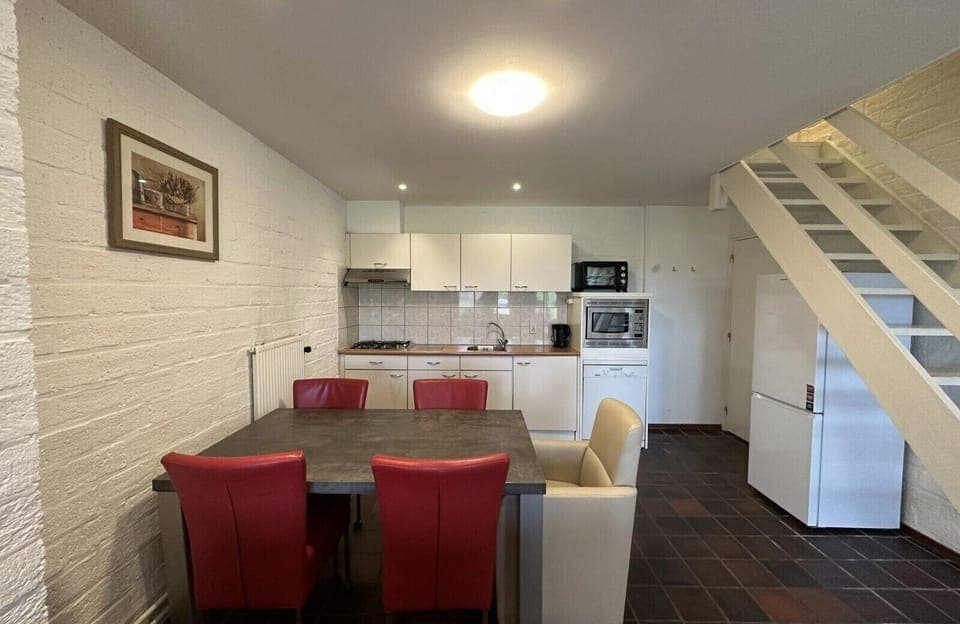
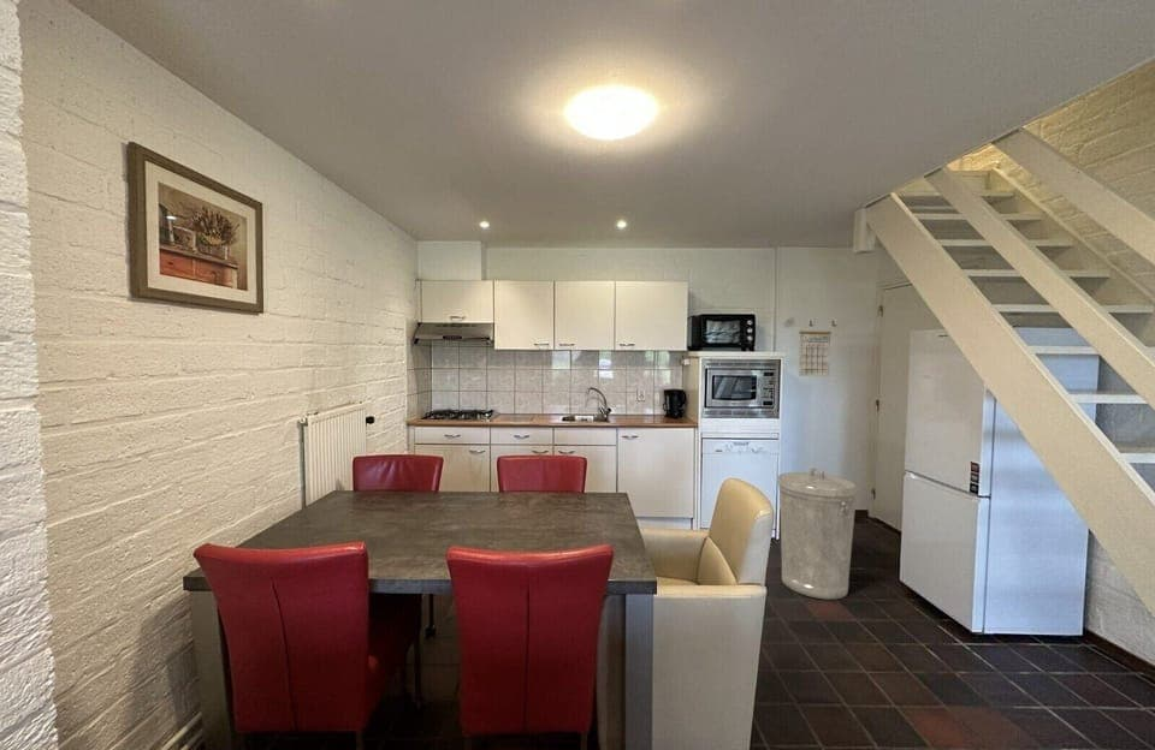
+ calendar (815, 347)
+ trash can (815, 526)
